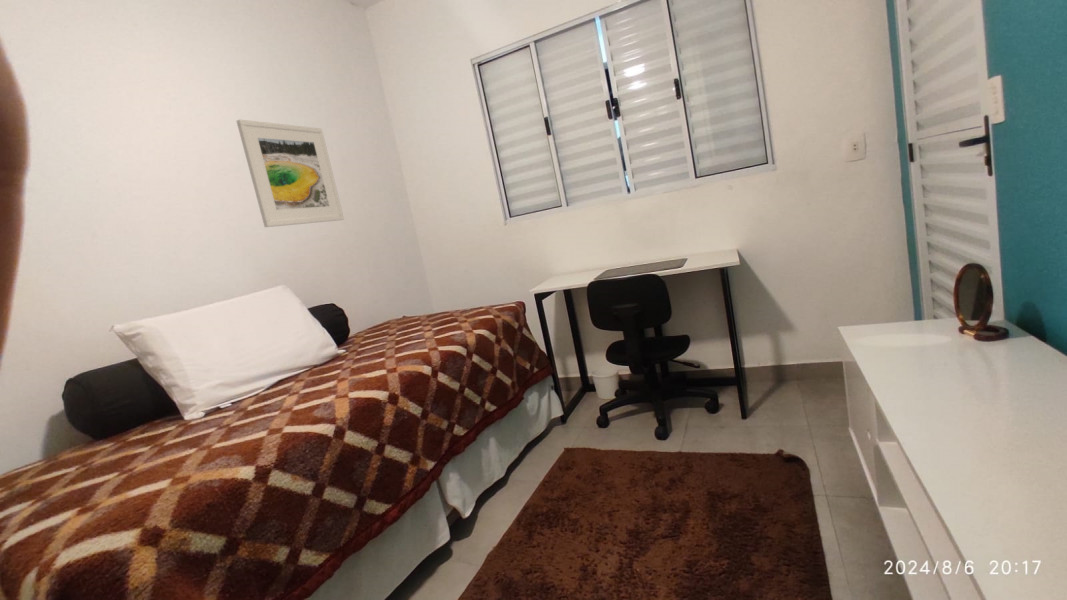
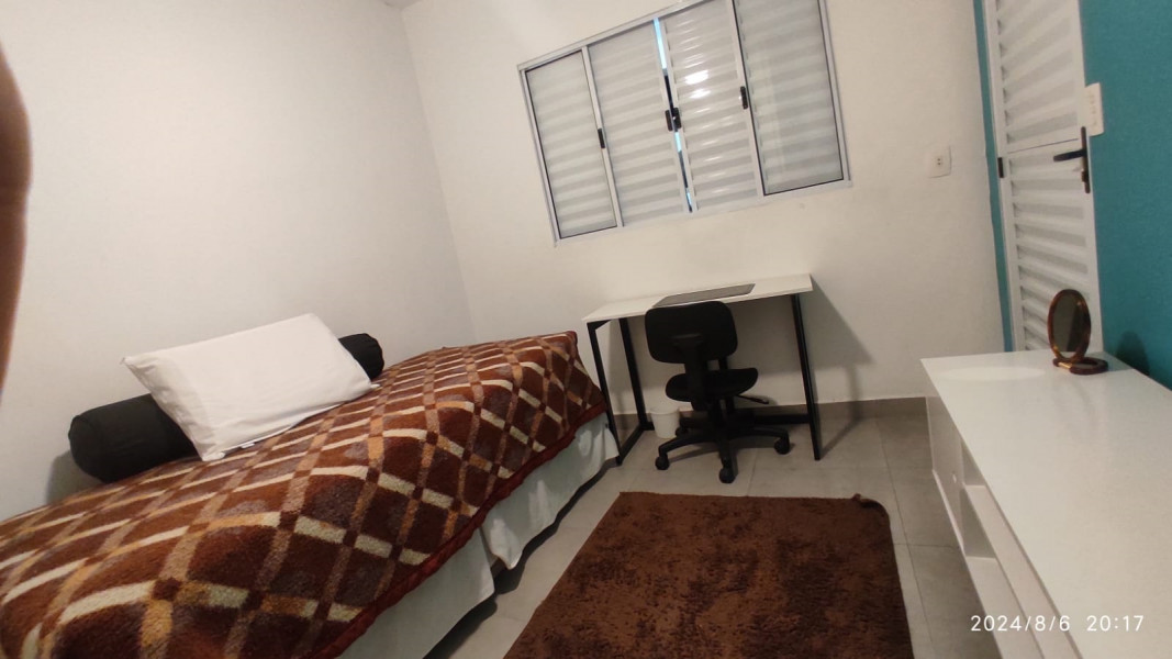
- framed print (295, 174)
